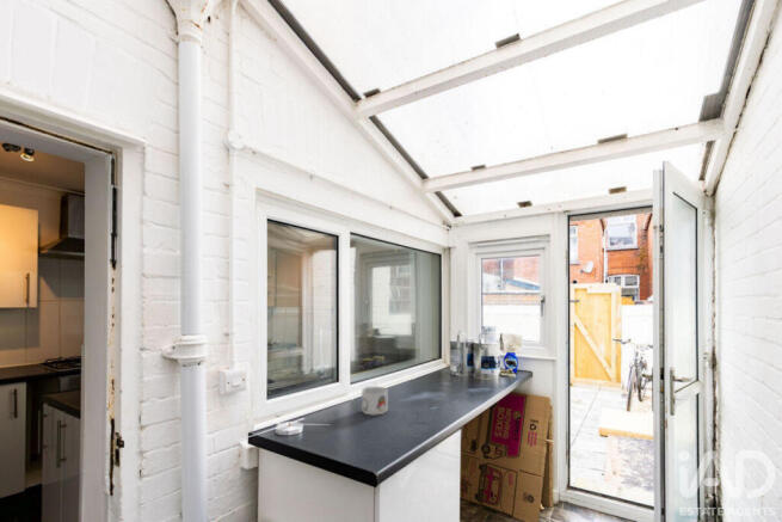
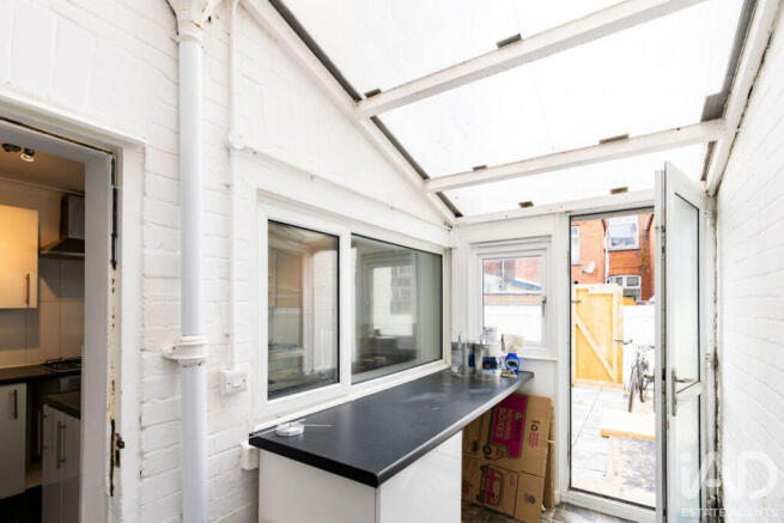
- mug (376, 399)
